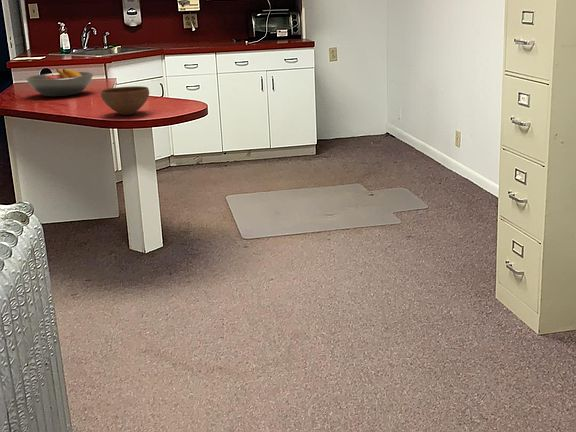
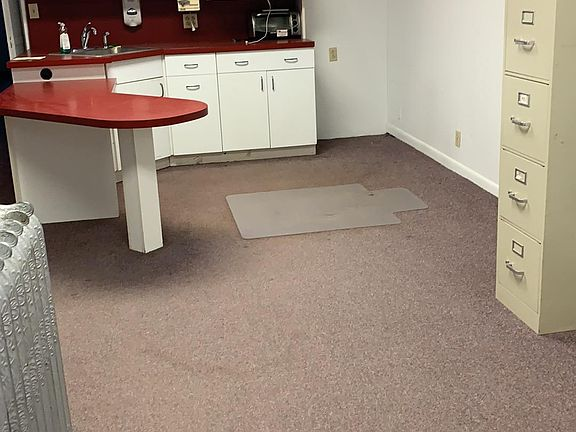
- fruit bowl (60, 82)
- bowl (126, 102)
